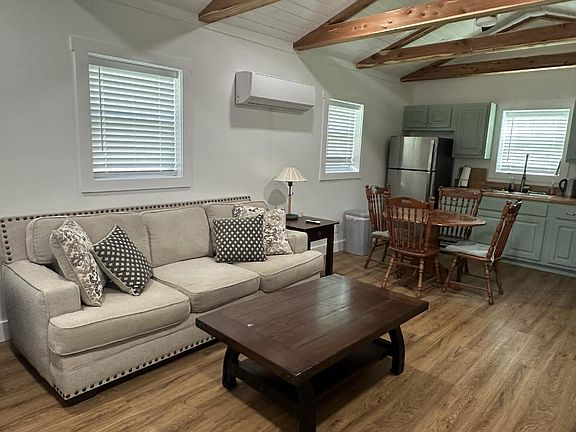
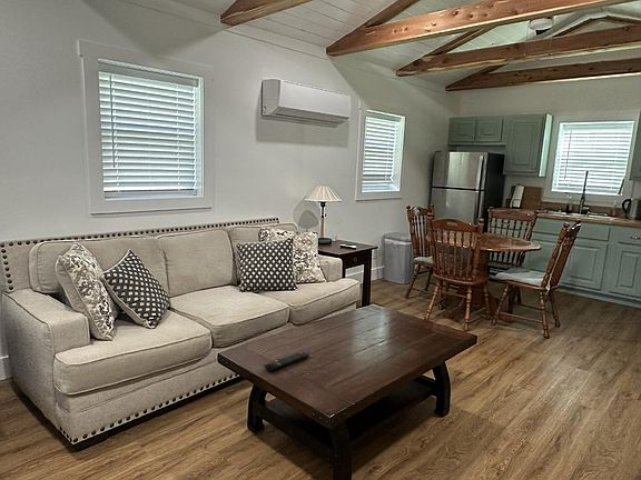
+ remote control (287, 360)
